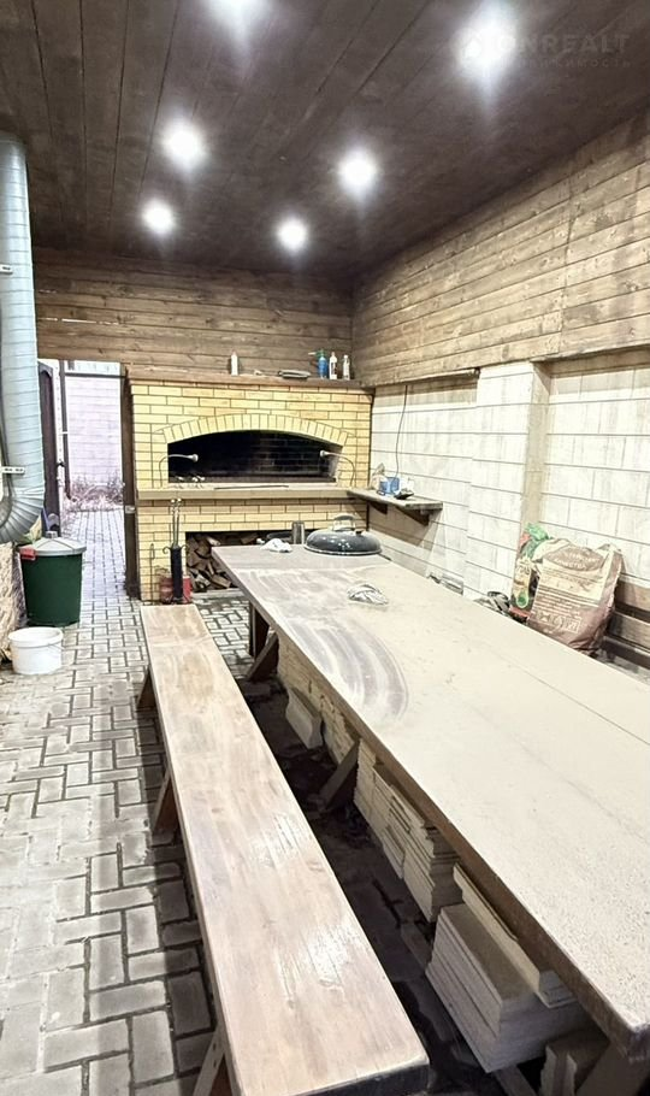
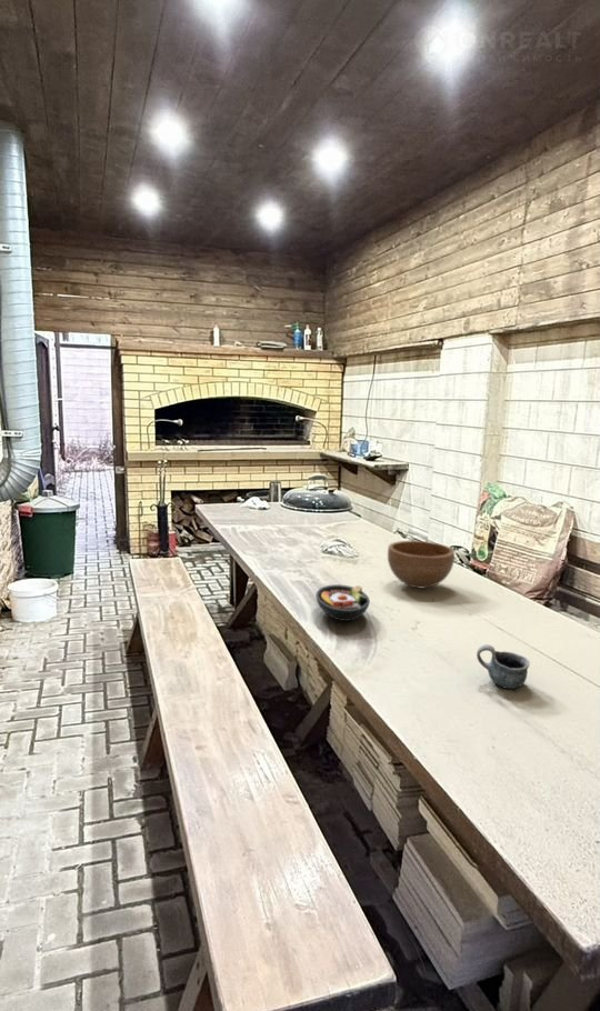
+ bowl (419, 567)
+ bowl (342, 603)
+ mug (502, 665)
